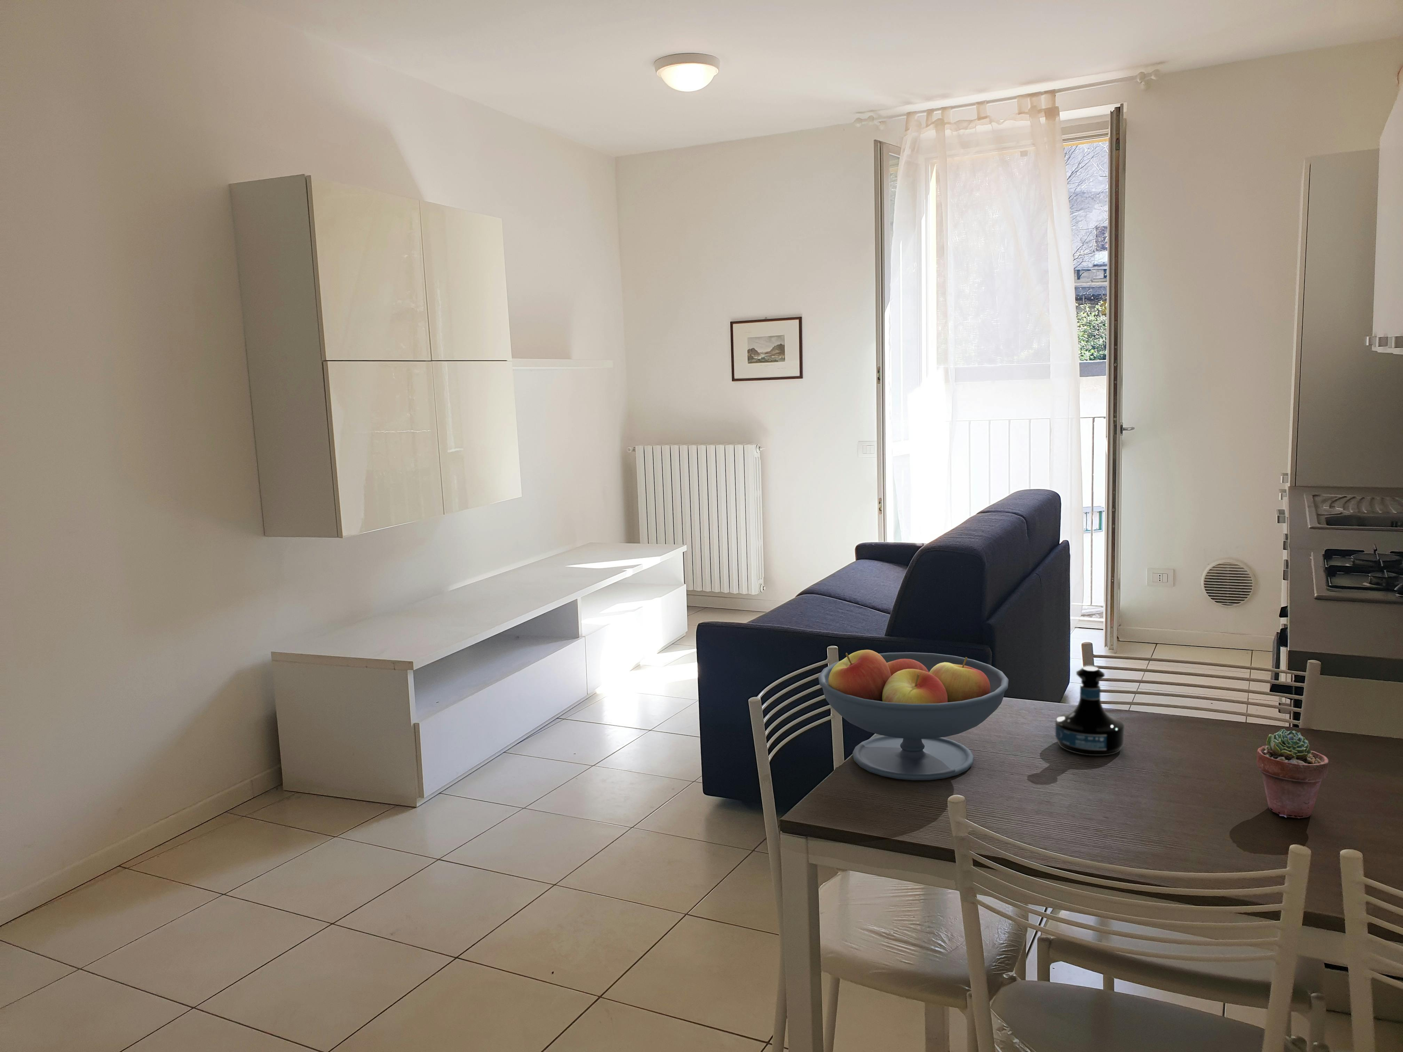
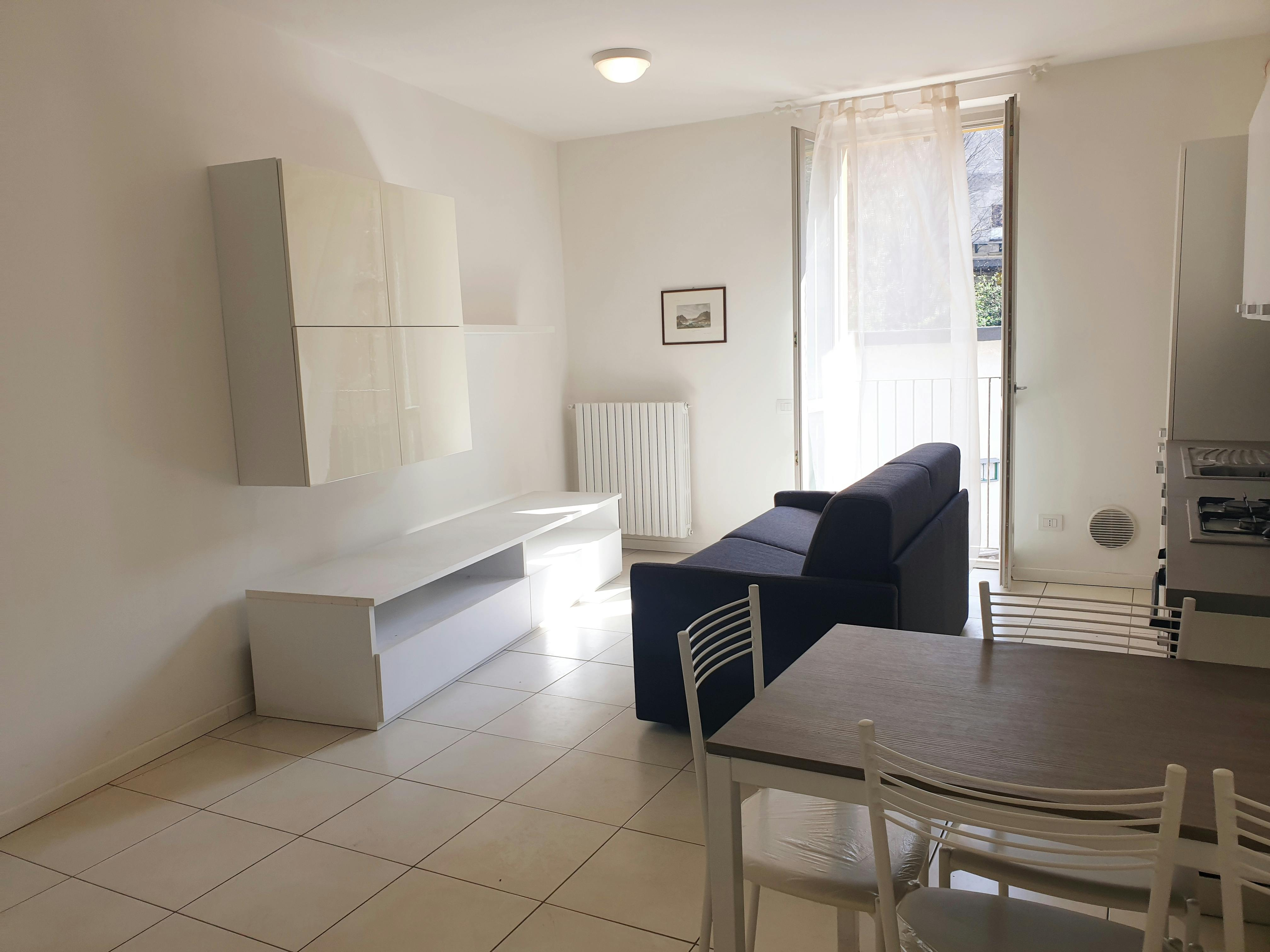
- fruit bowl (911, 703)
- tequila bottle (1090, 707)
- potted succulent (1291, 770)
